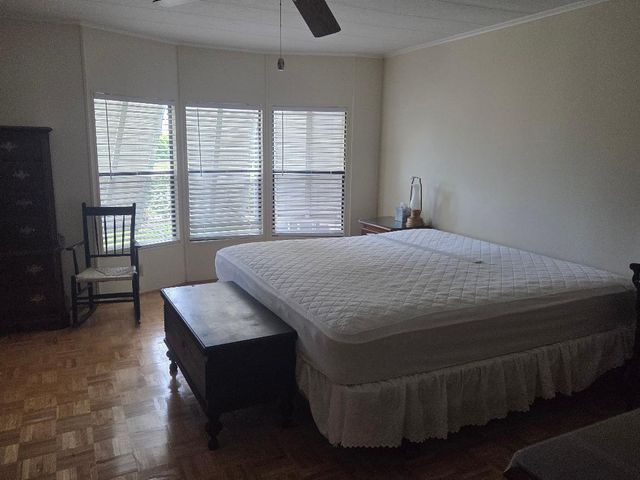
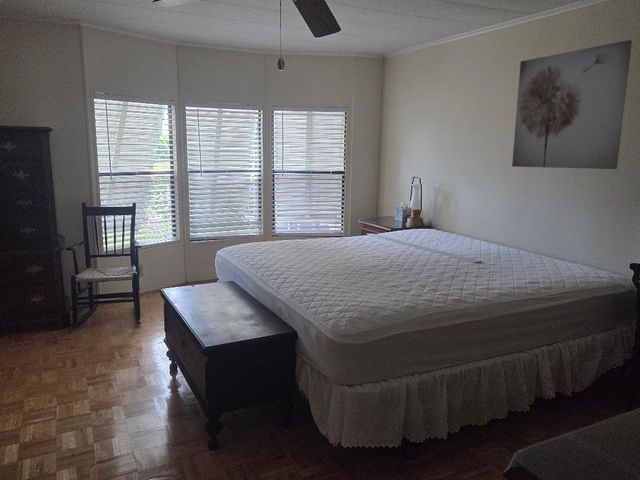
+ wall art (564, 110)
